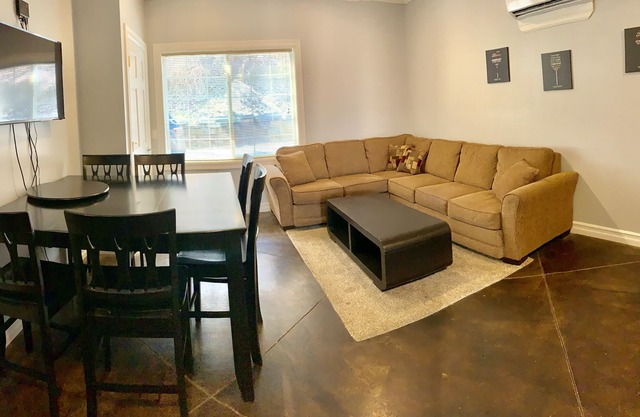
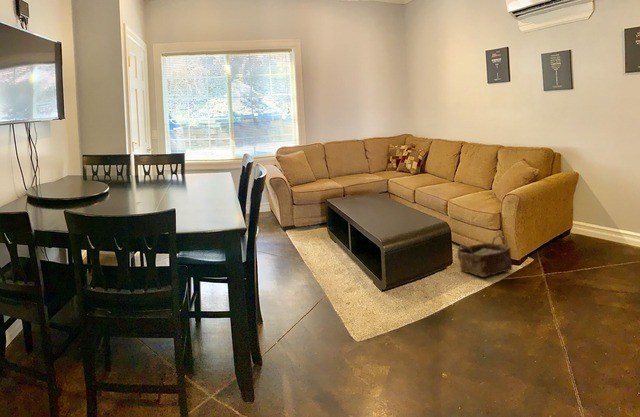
+ woven basket (484, 254)
